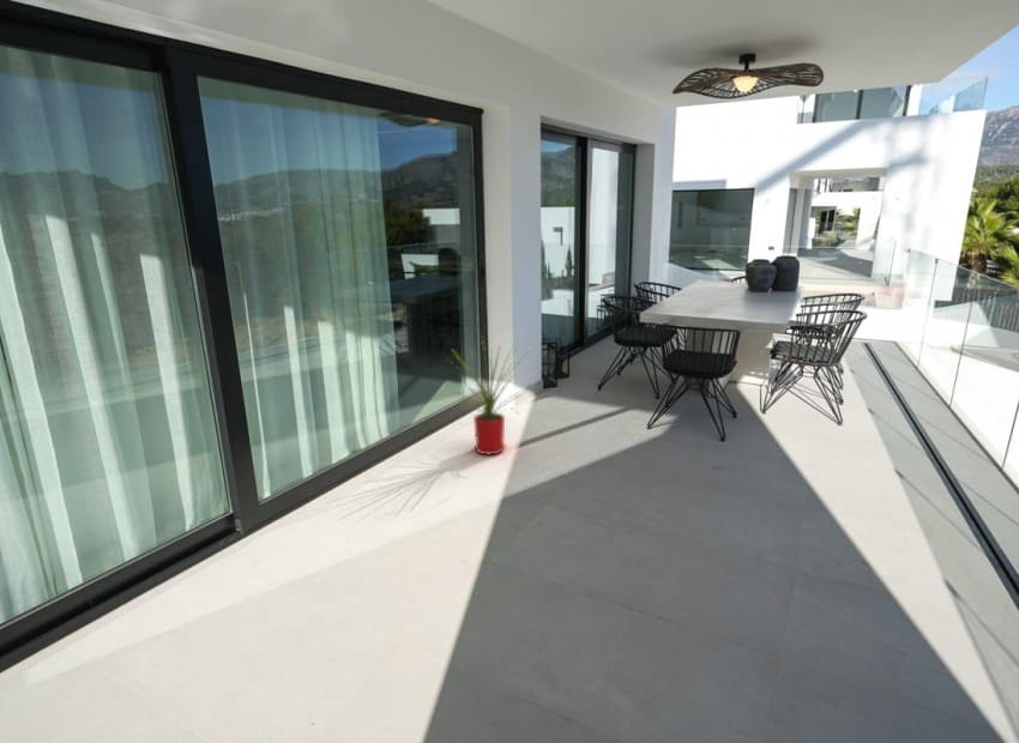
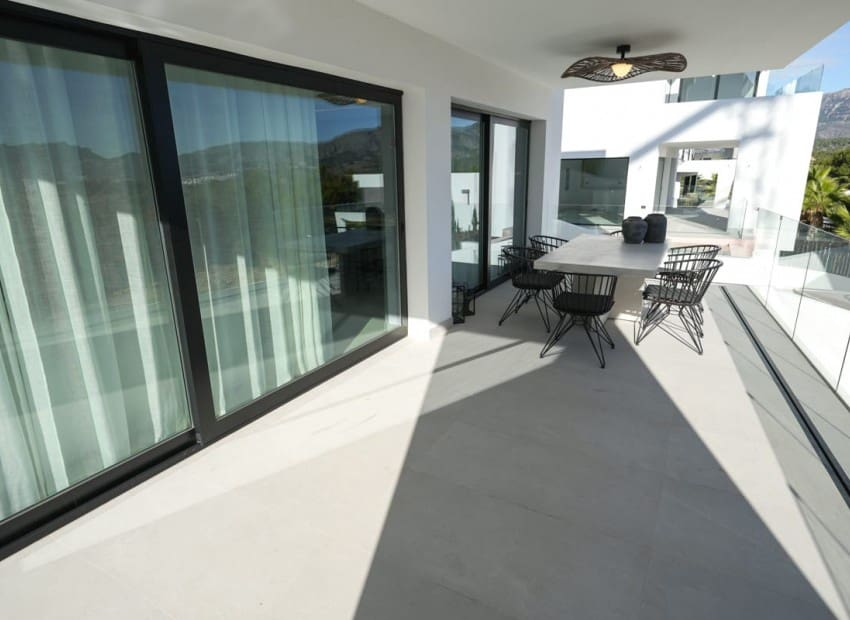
- house plant (488, 395)
